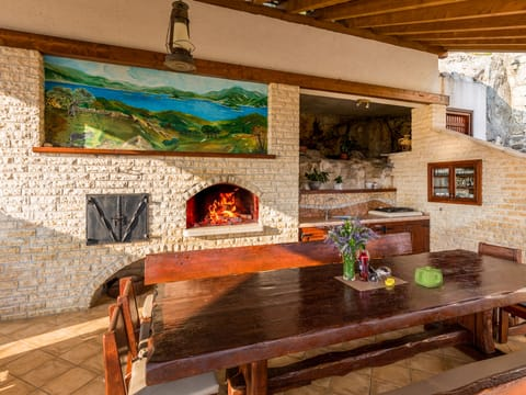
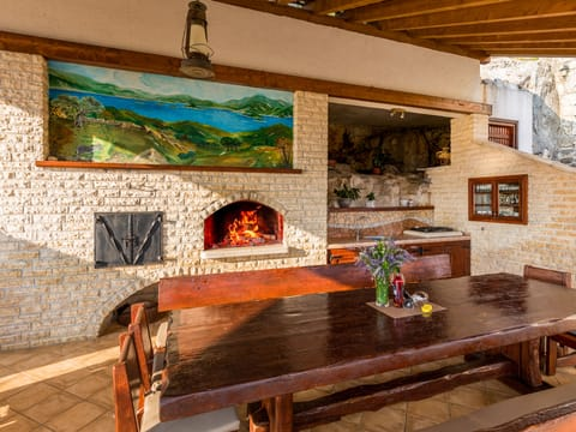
- teapot (431, 275)
